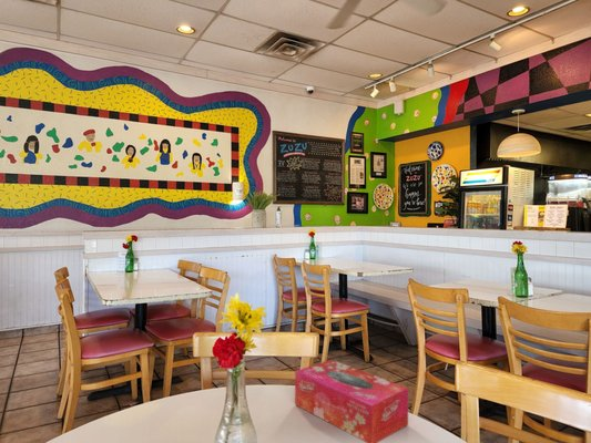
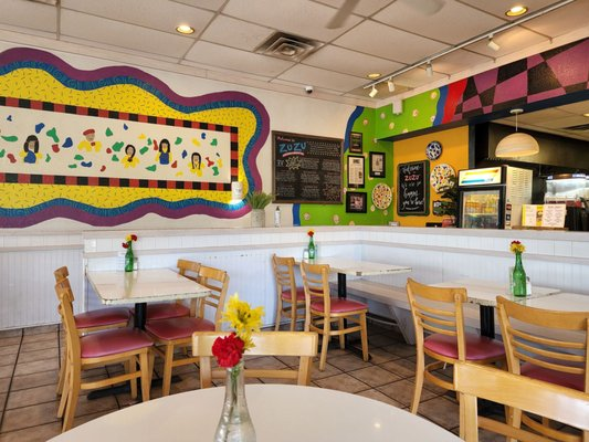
- tissue box (348, 396)
